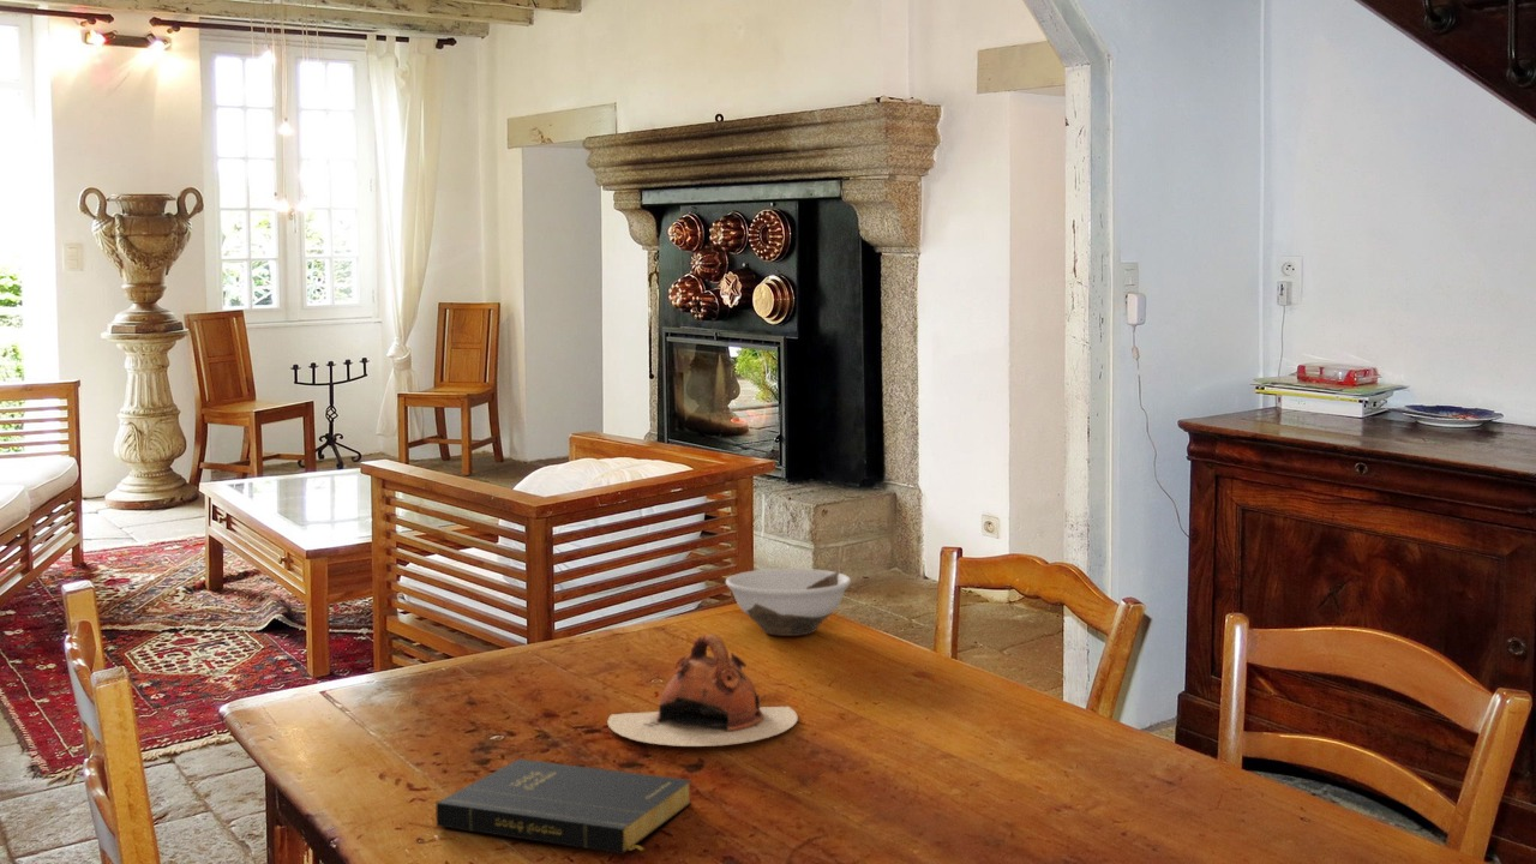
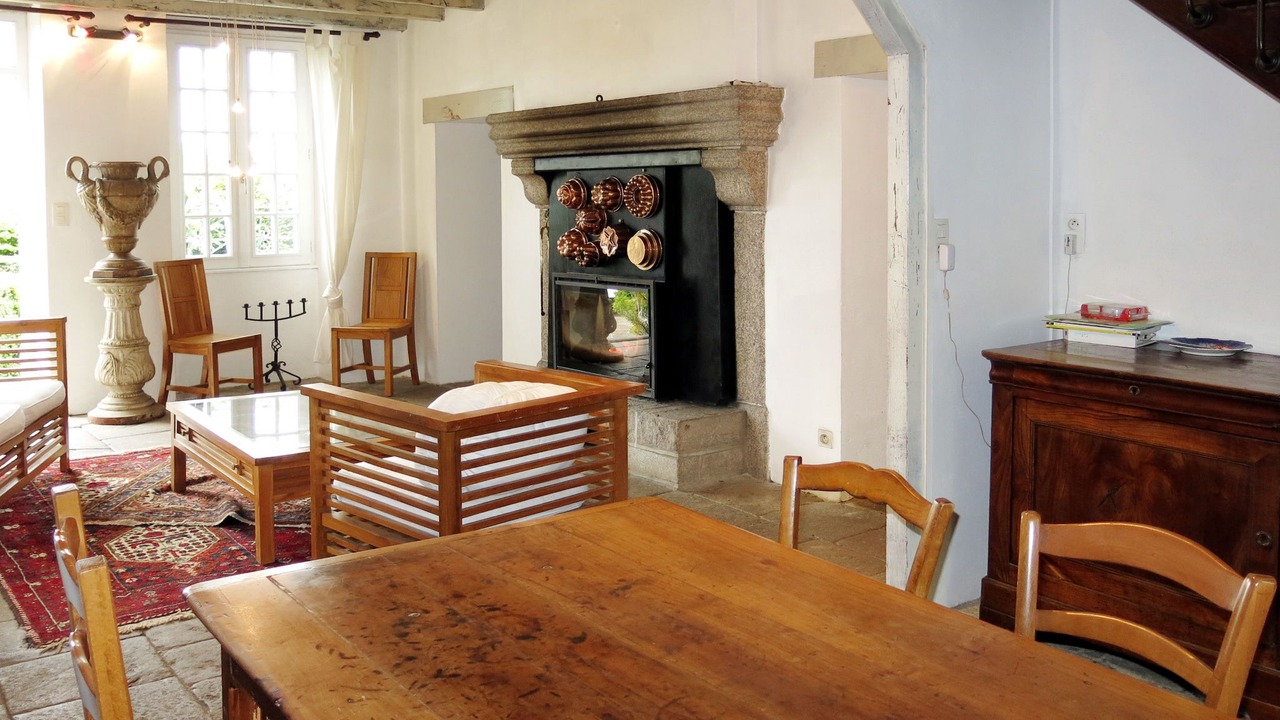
- book (572, 803)
- bowl (788, 604)
- teapot (701, 676)
